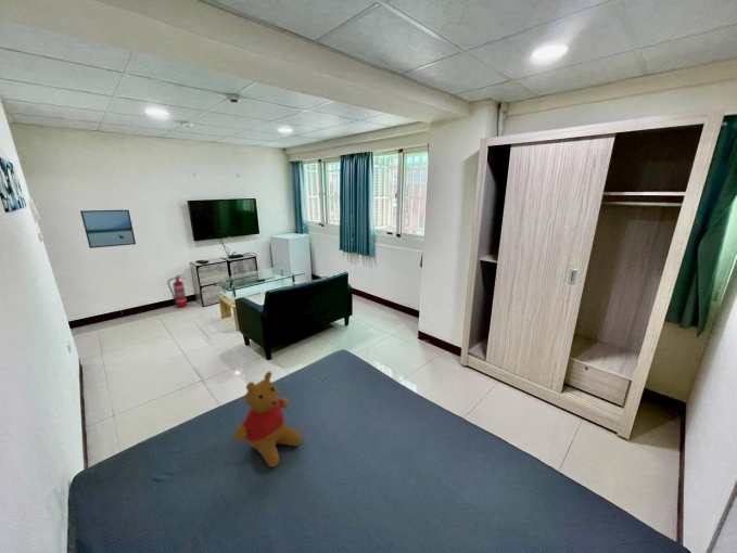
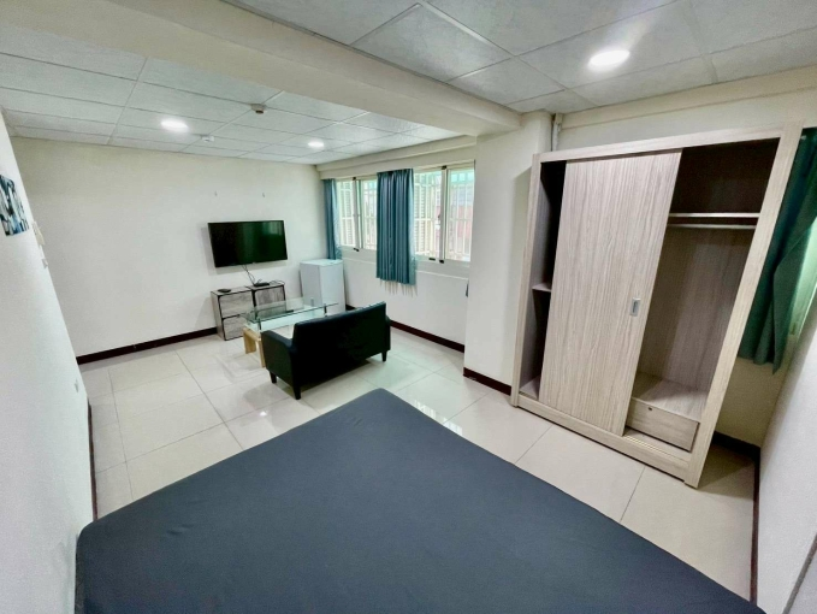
- teddy bear (269, 414)
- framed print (110, 228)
- fire extinguisher (178, 291)
